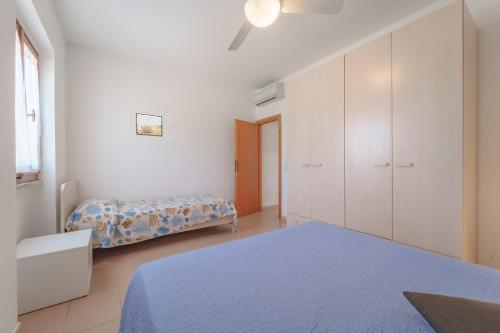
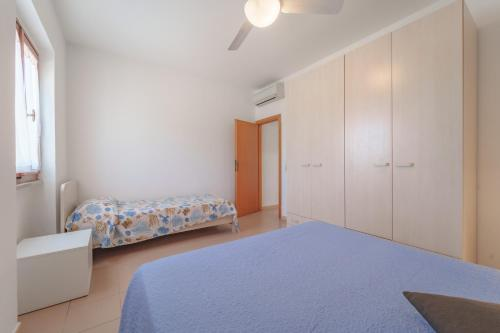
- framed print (149, 125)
